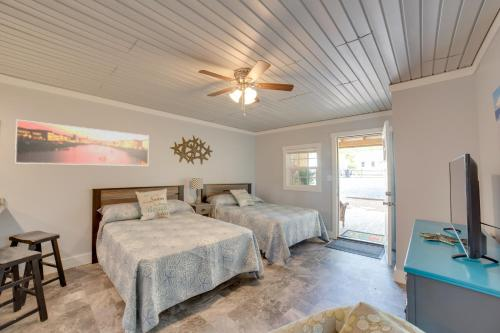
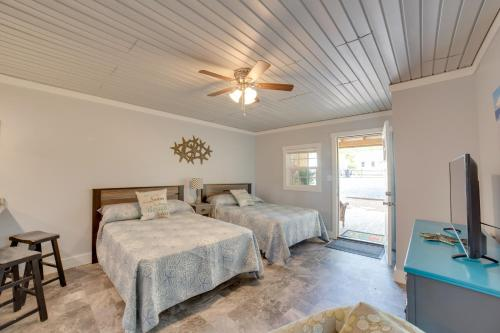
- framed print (93, 146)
